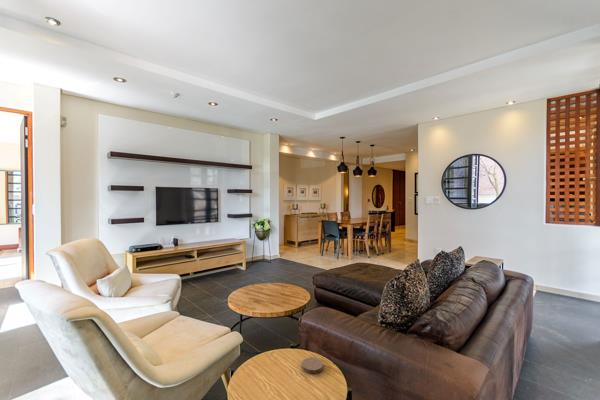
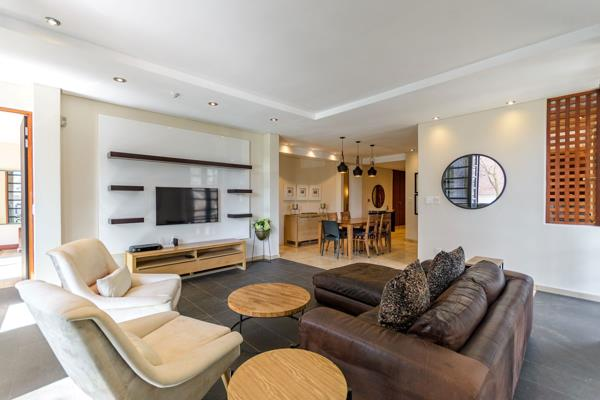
- coaster (312, 364)
